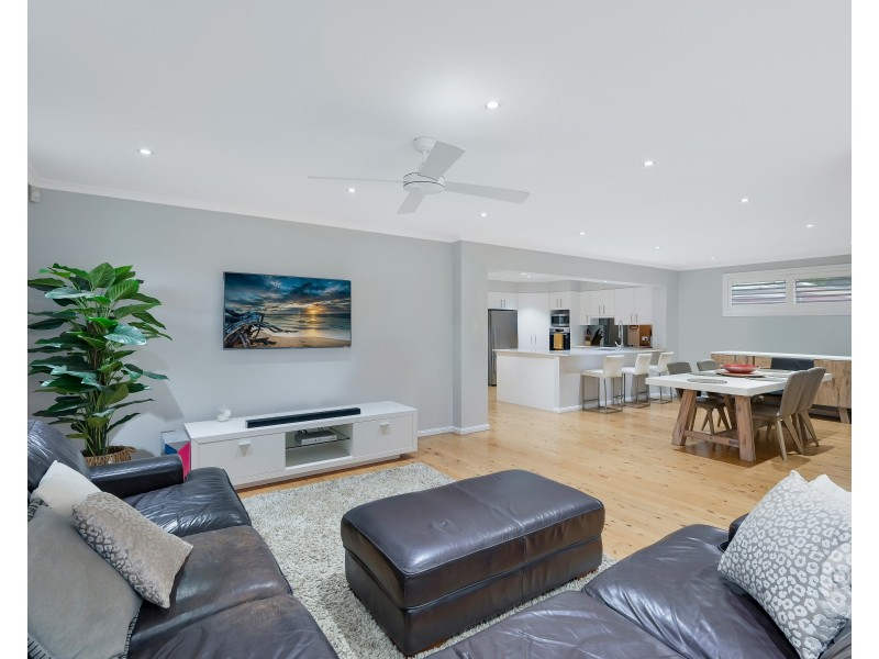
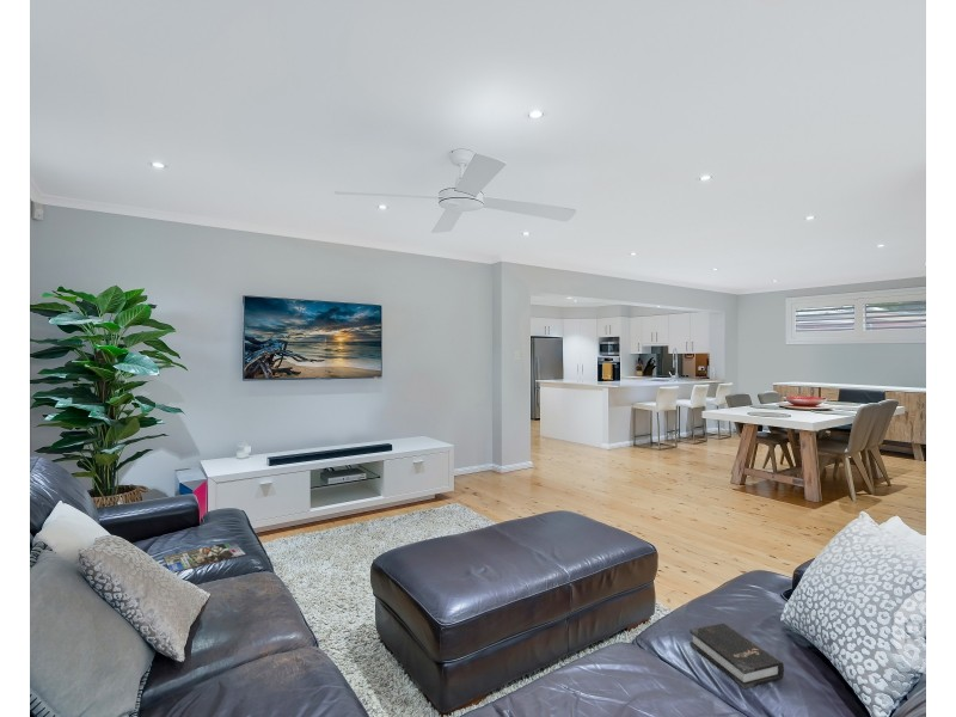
+ hardback book (734, 652)
+ magazine (204, 556)
